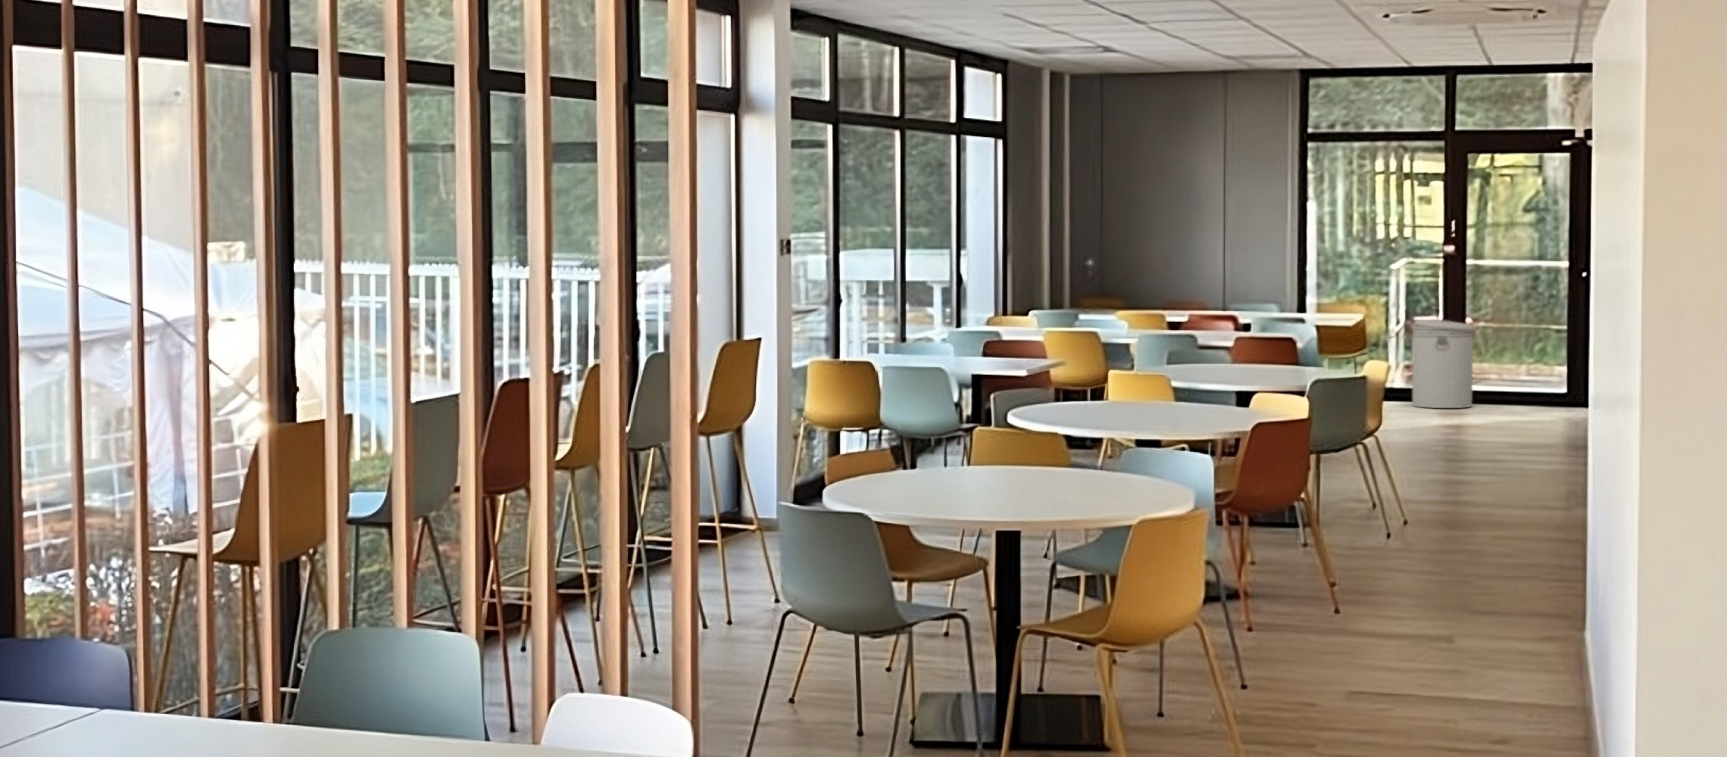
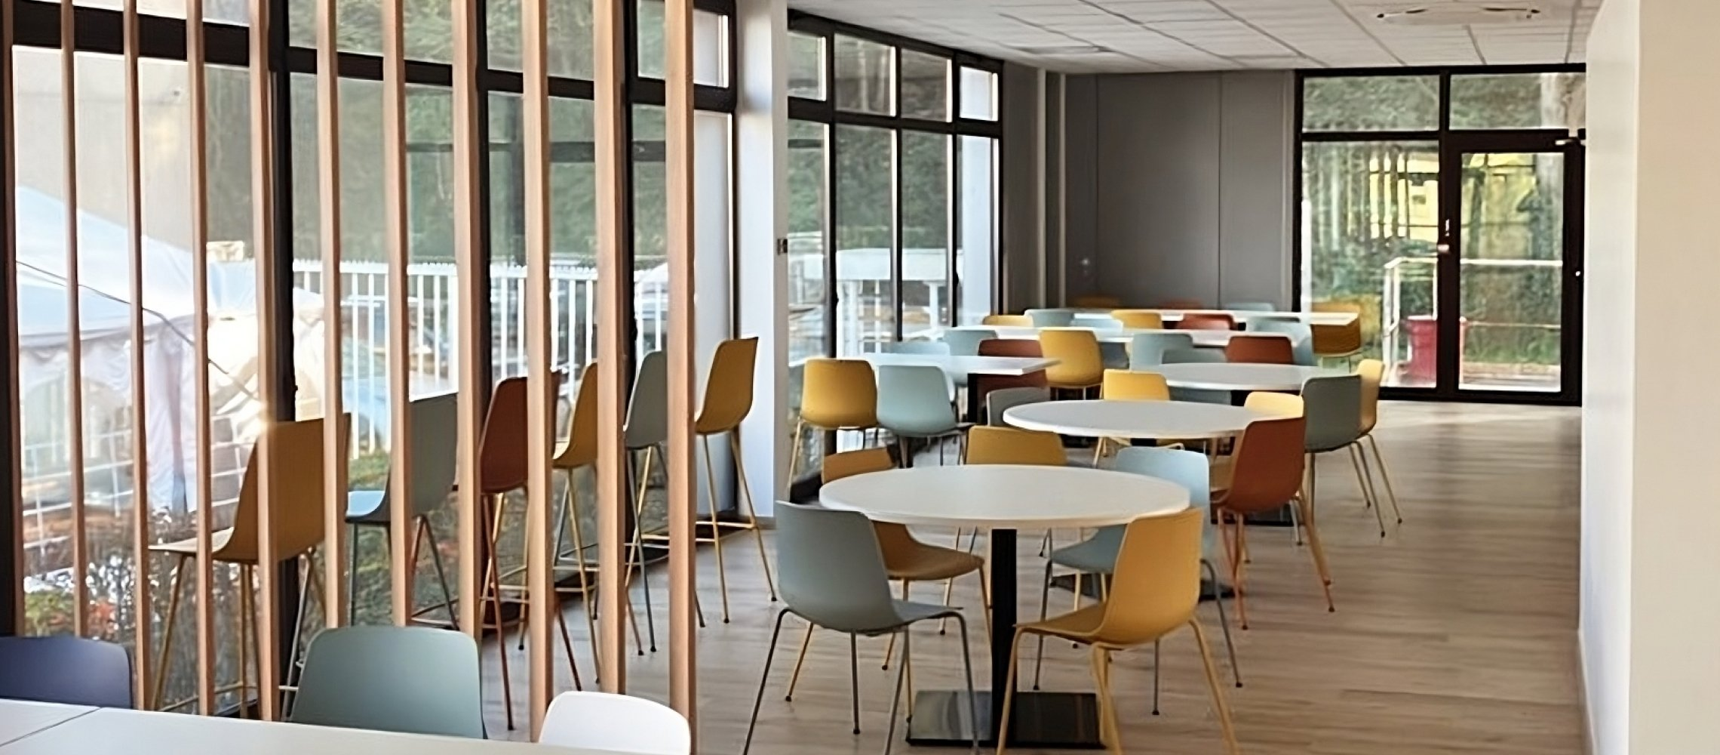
- can (1444, 363)
